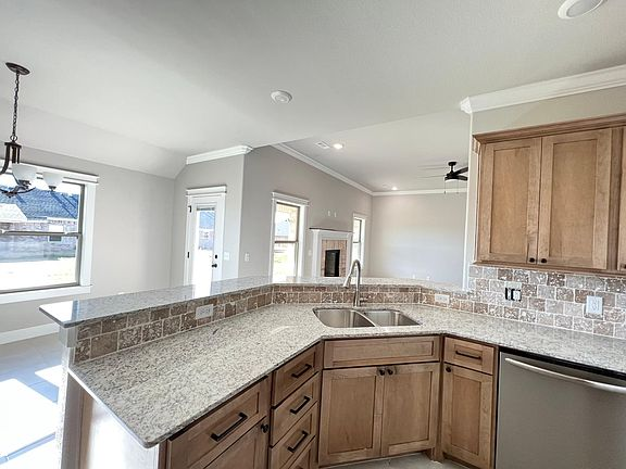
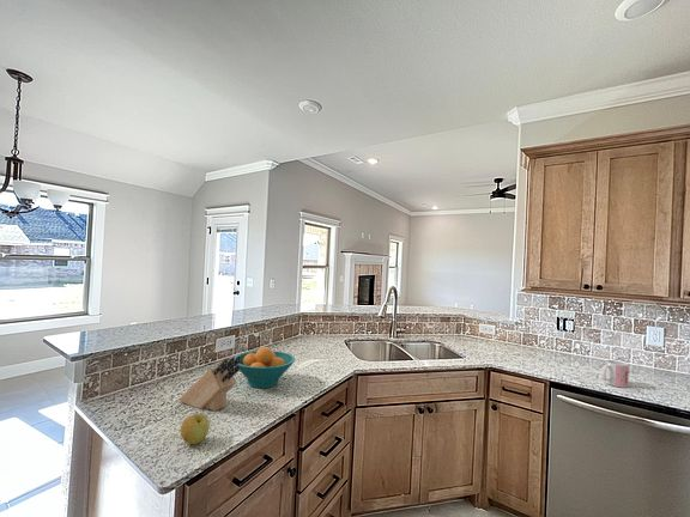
+ knife block (211, 378)
+ fruit bowl (264, 365)
+ mug (613, 373)
+ apple (195, 428)
